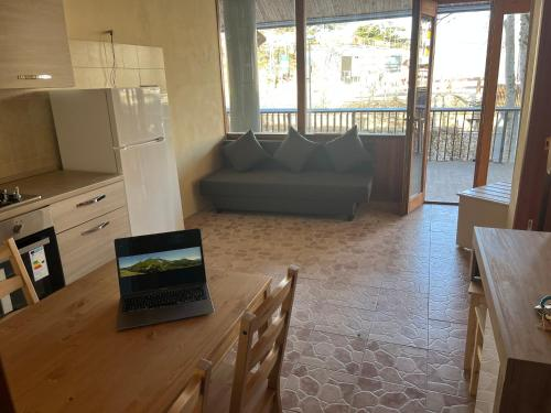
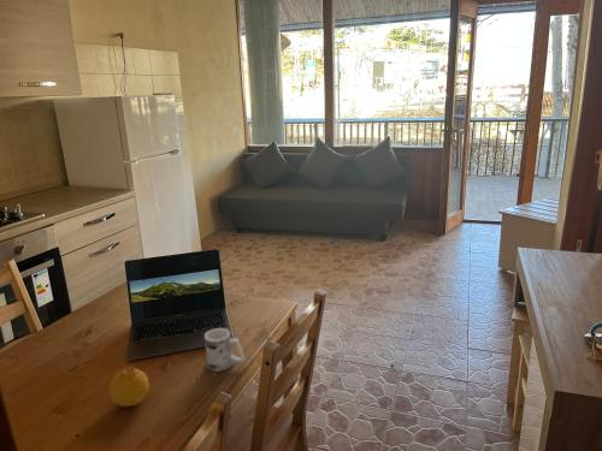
+ fruit (129, 385)
+ mug (224, 349)
